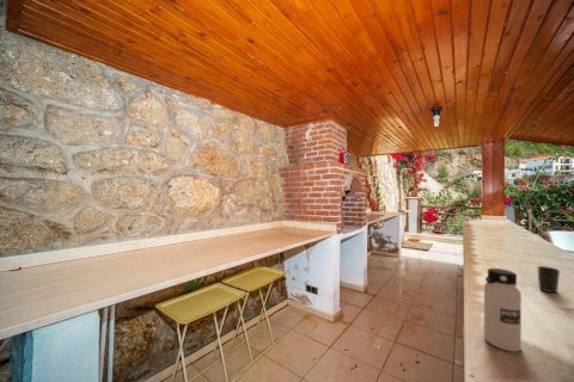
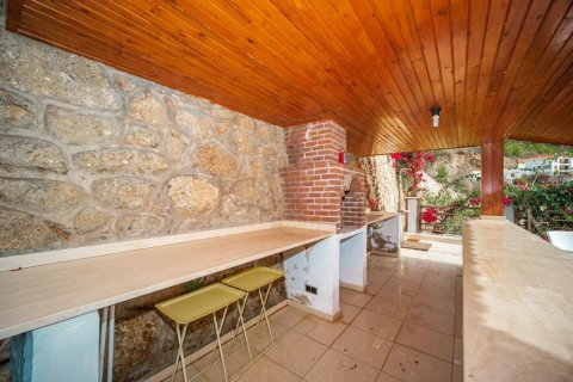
- cup (548, 279)
- water bottle (501, 307)
